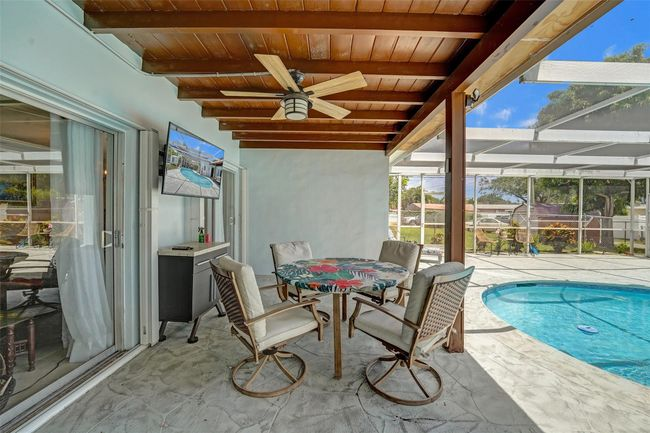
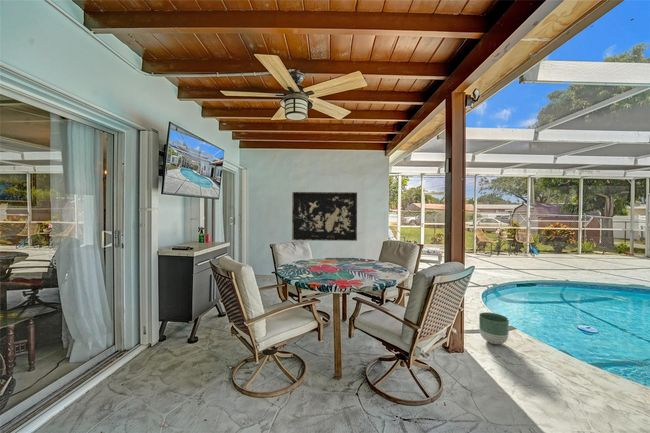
+ planter (493, 329)
+ decorative wall panel (324, 216)
